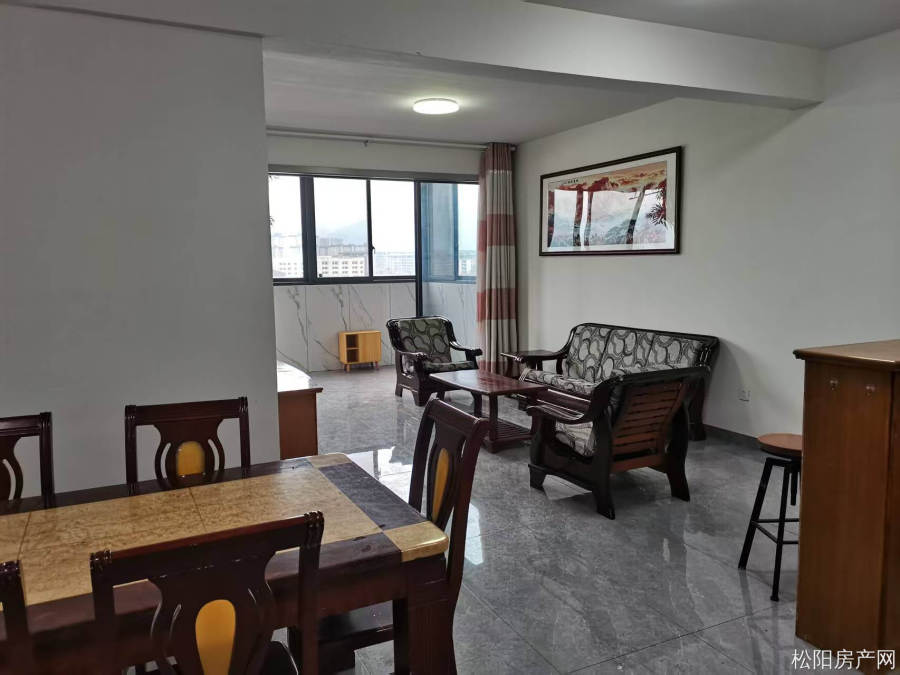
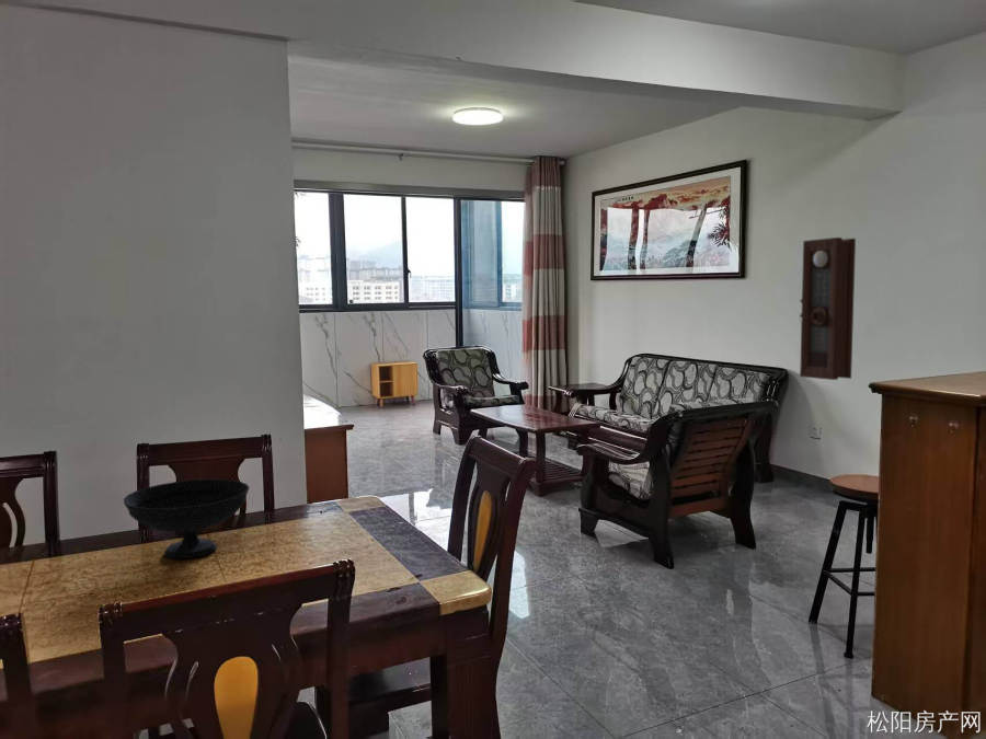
+ pendulum clock (821, 309)
+ bowl (190, 521)
